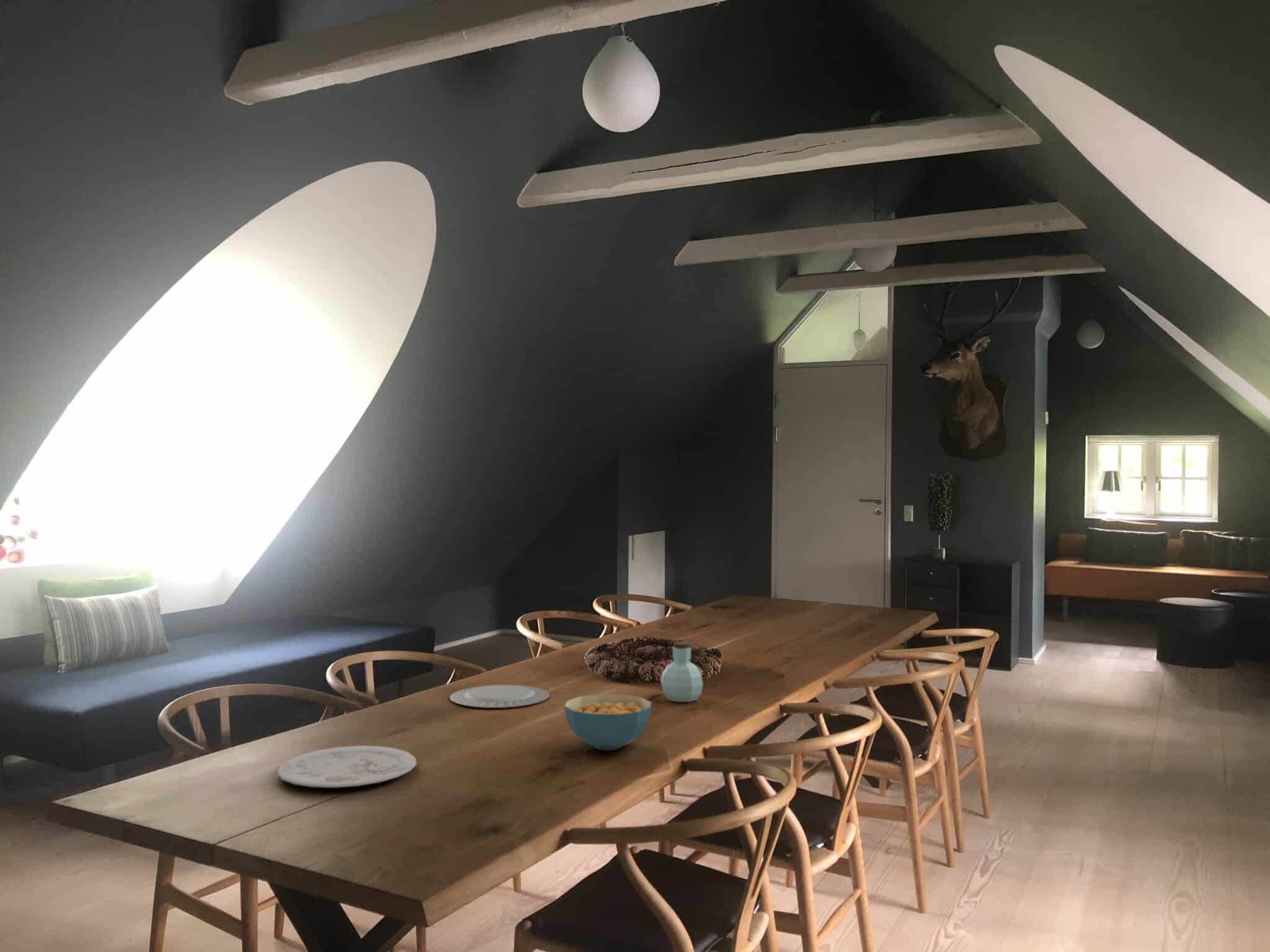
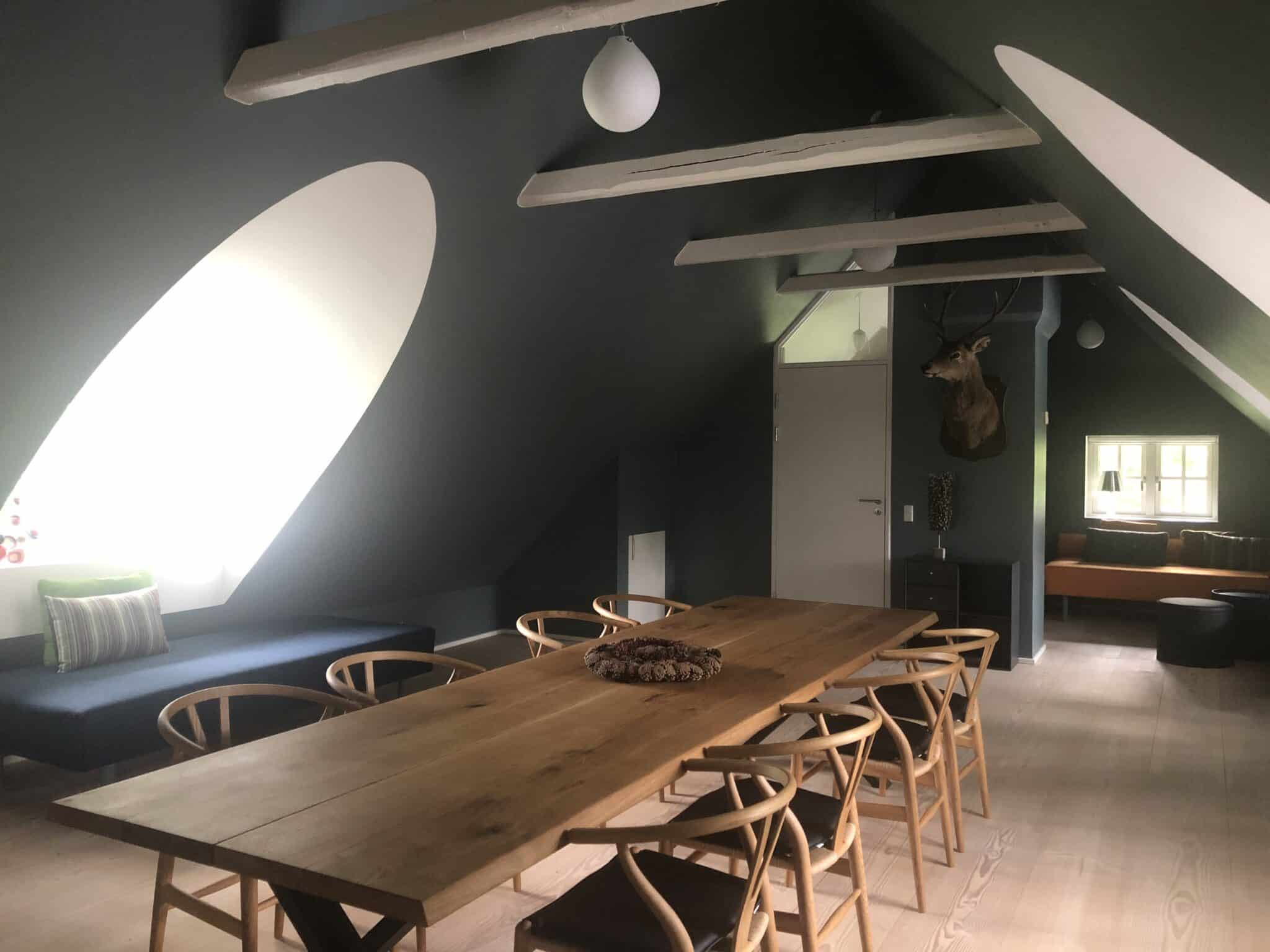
- jar (682, 671)
- cereal bowl (608, 725)
- chinaware (500, 694)
- plate (348, 767)
